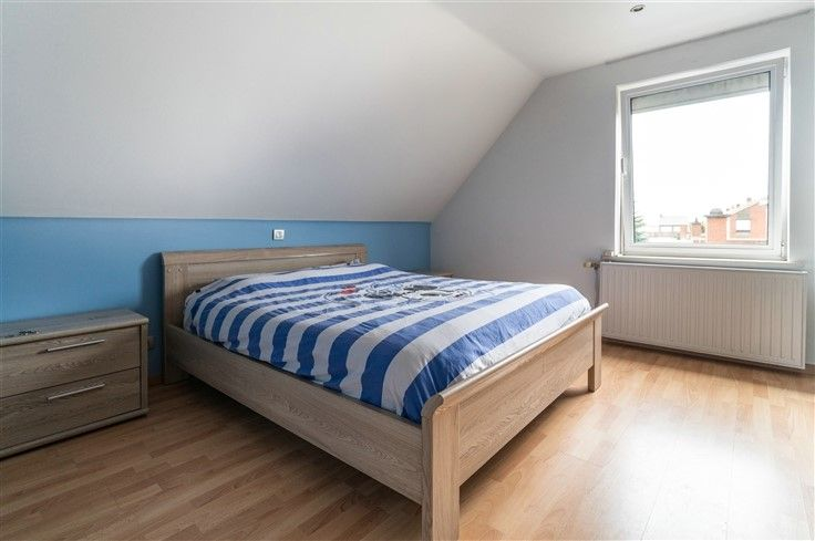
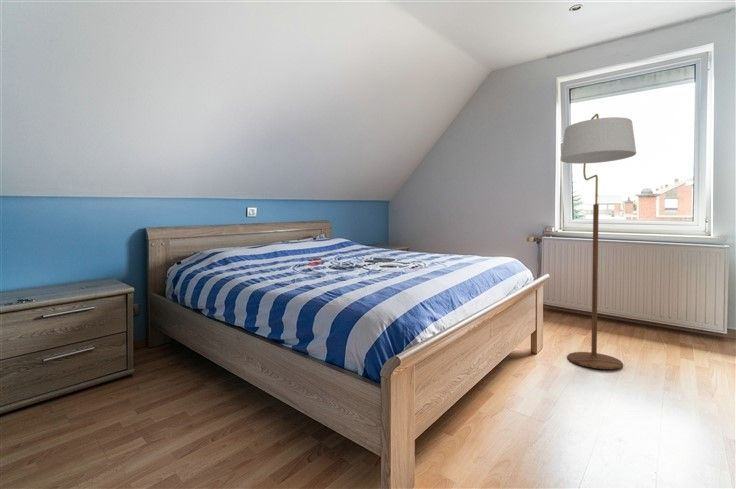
+ floor lamp (594, 237)
